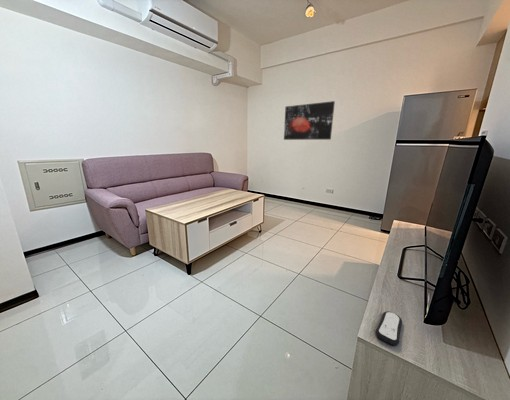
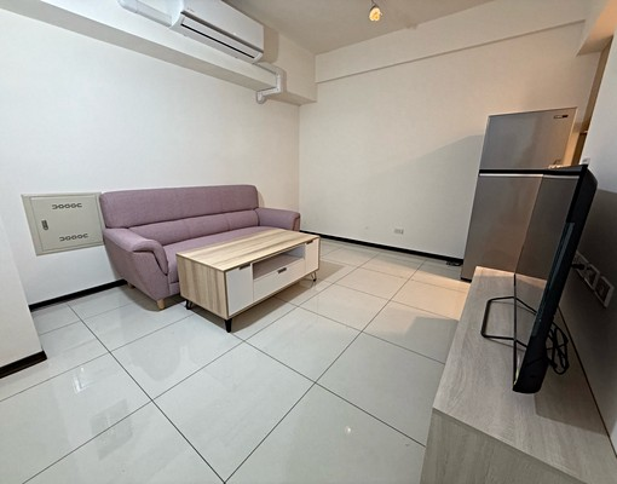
- wall art (307, 122)
- remote control (389, 326)
